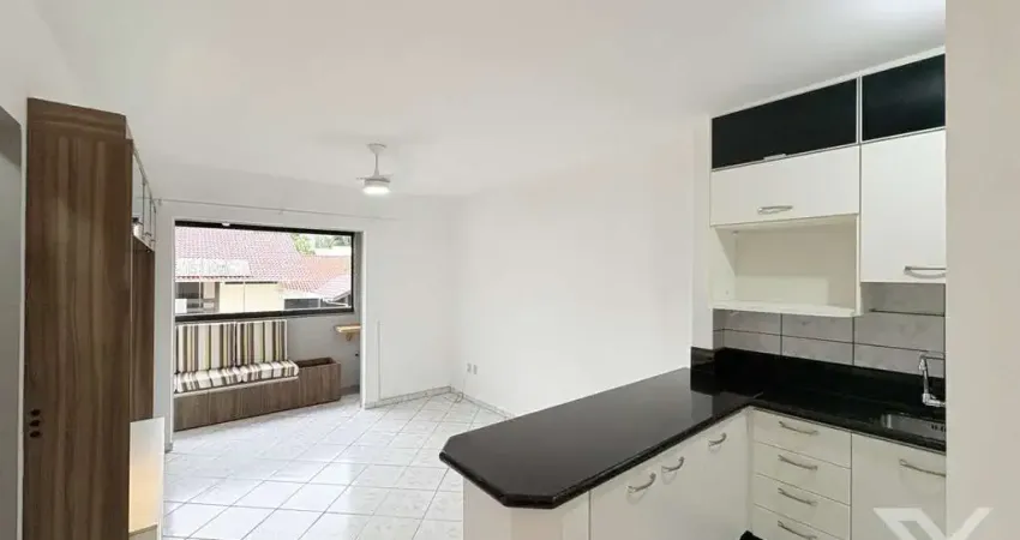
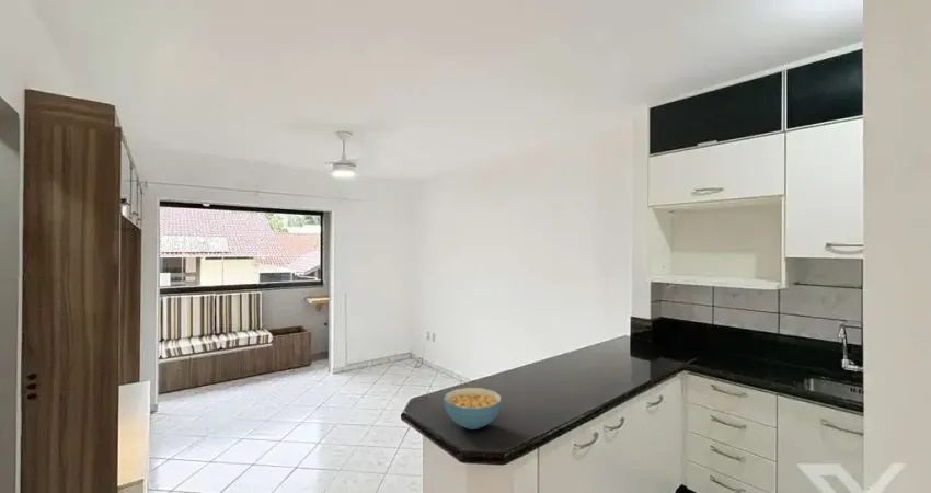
+ cereal bowl (472, 411)
